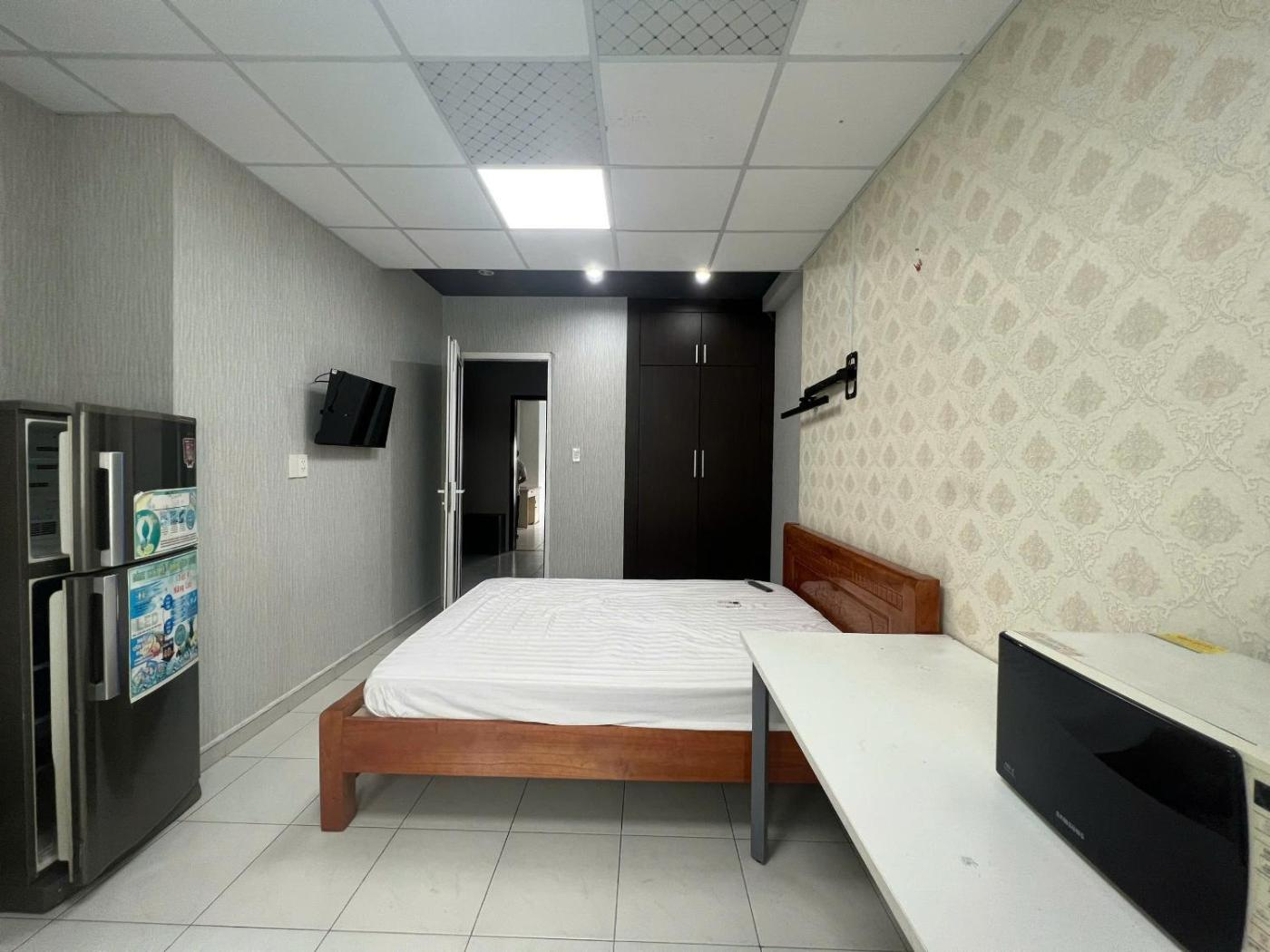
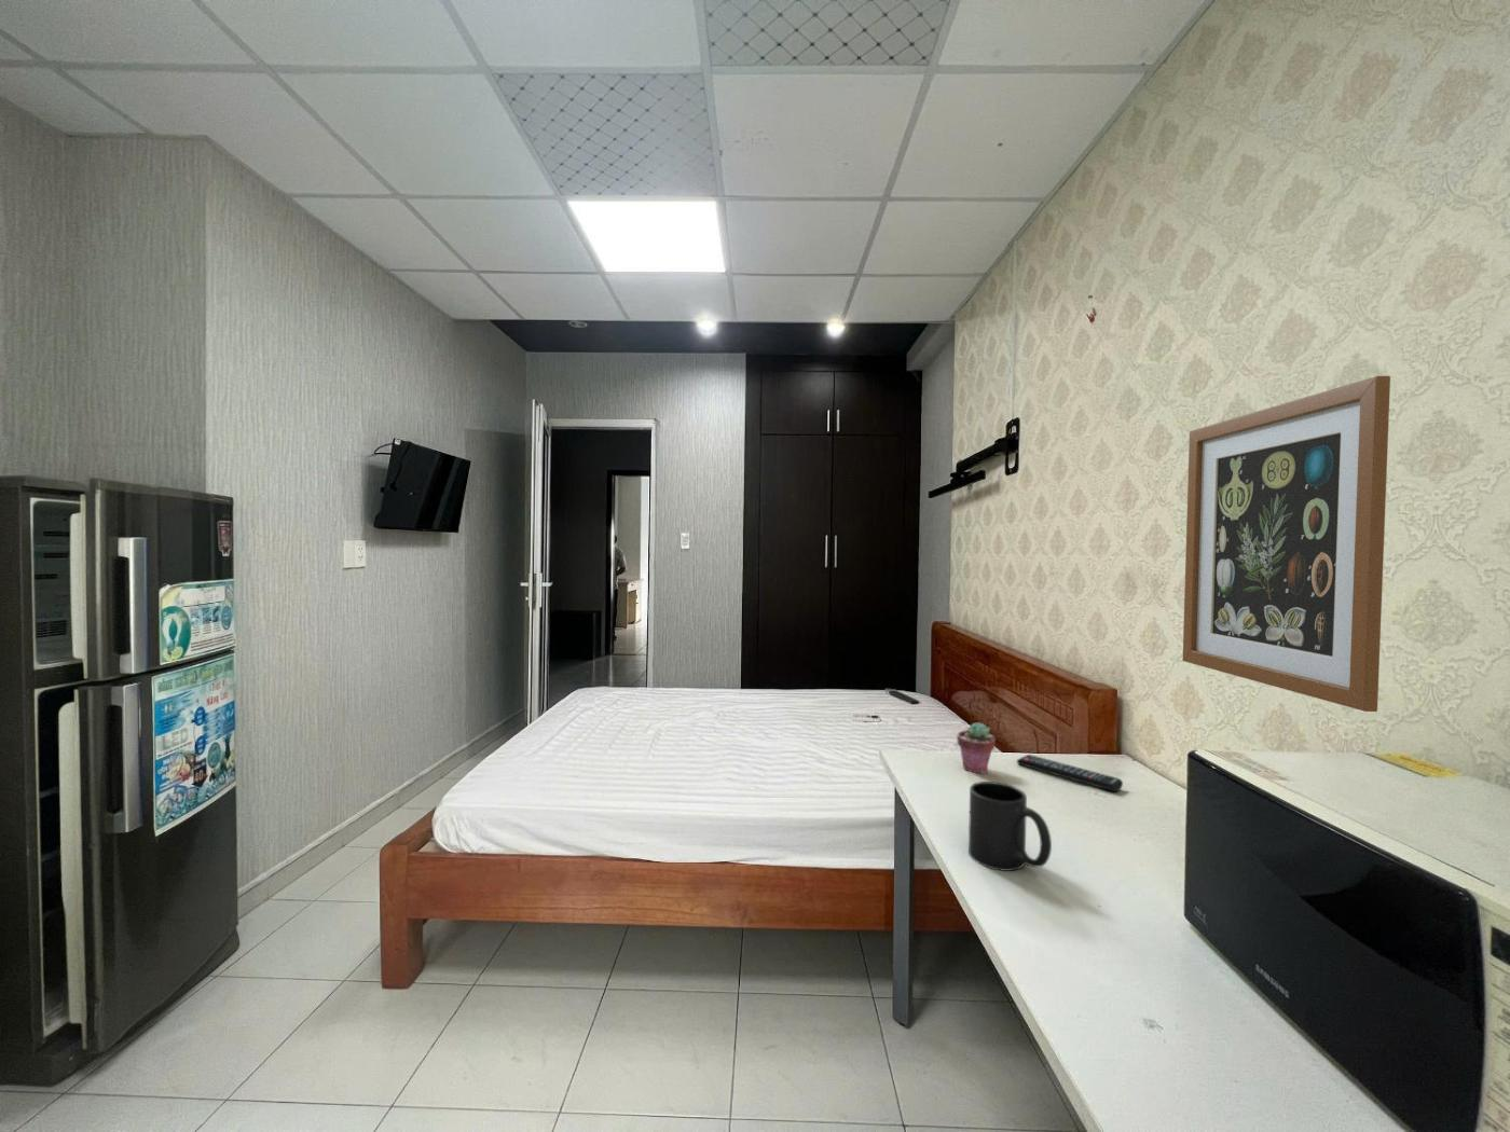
+ wall art (1266, 546)
+ remote control (1067, 772)
+ potted succulent (975, 746)
+ mug (1006, 829)
